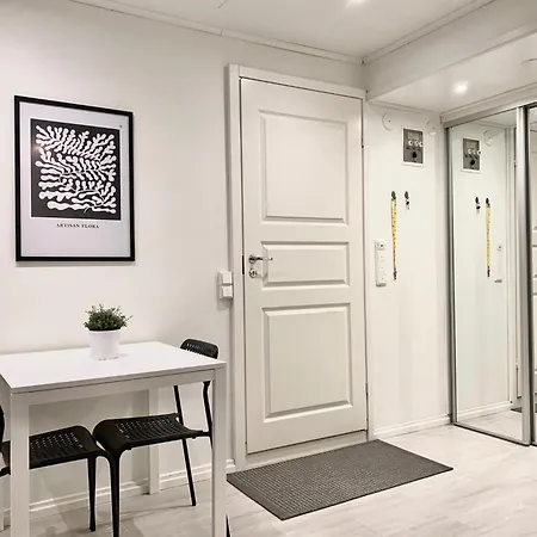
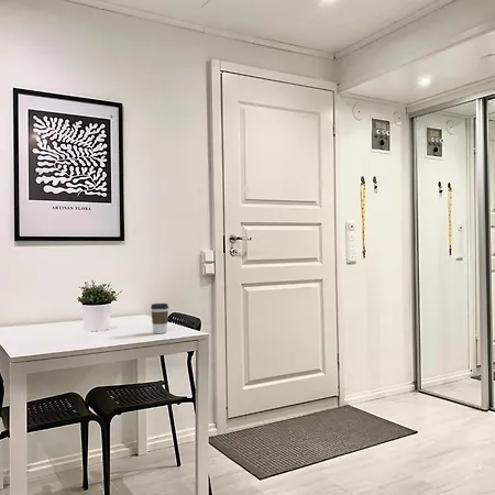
+ coffee cup (160, 318)
